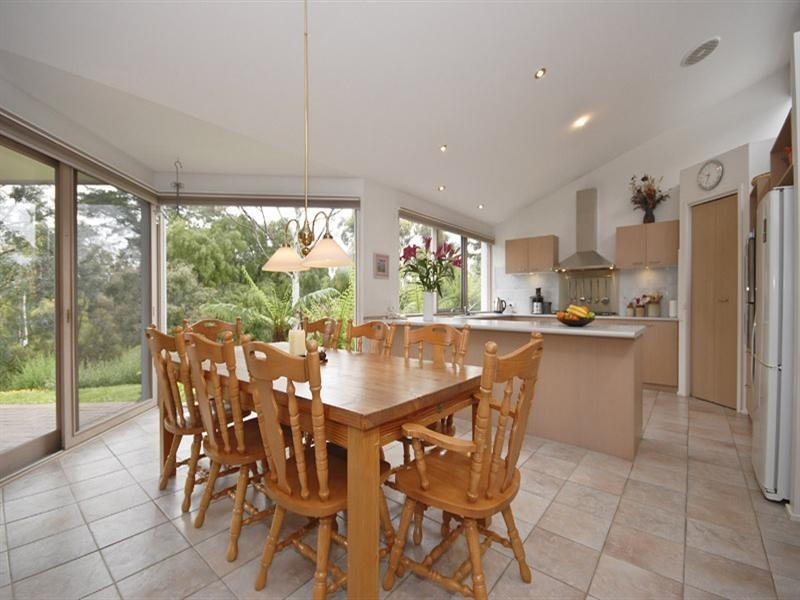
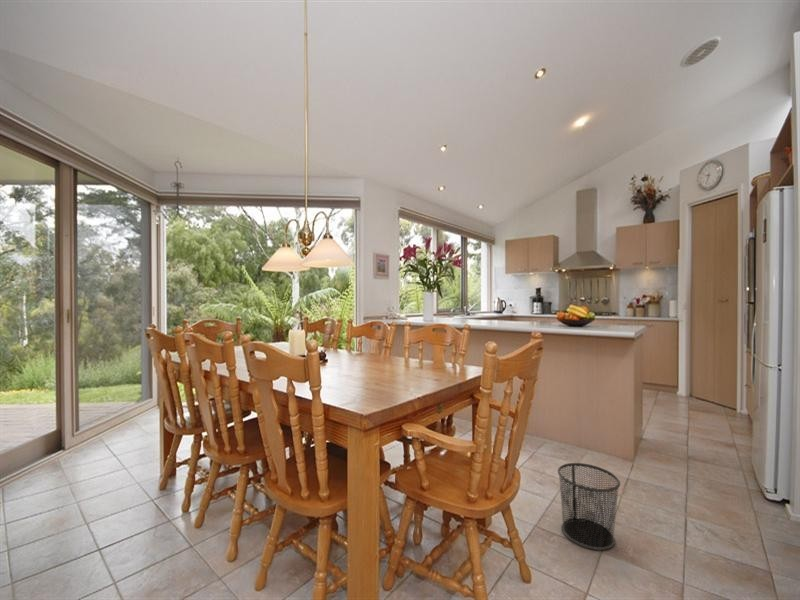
+ waste bin (587, 504)
